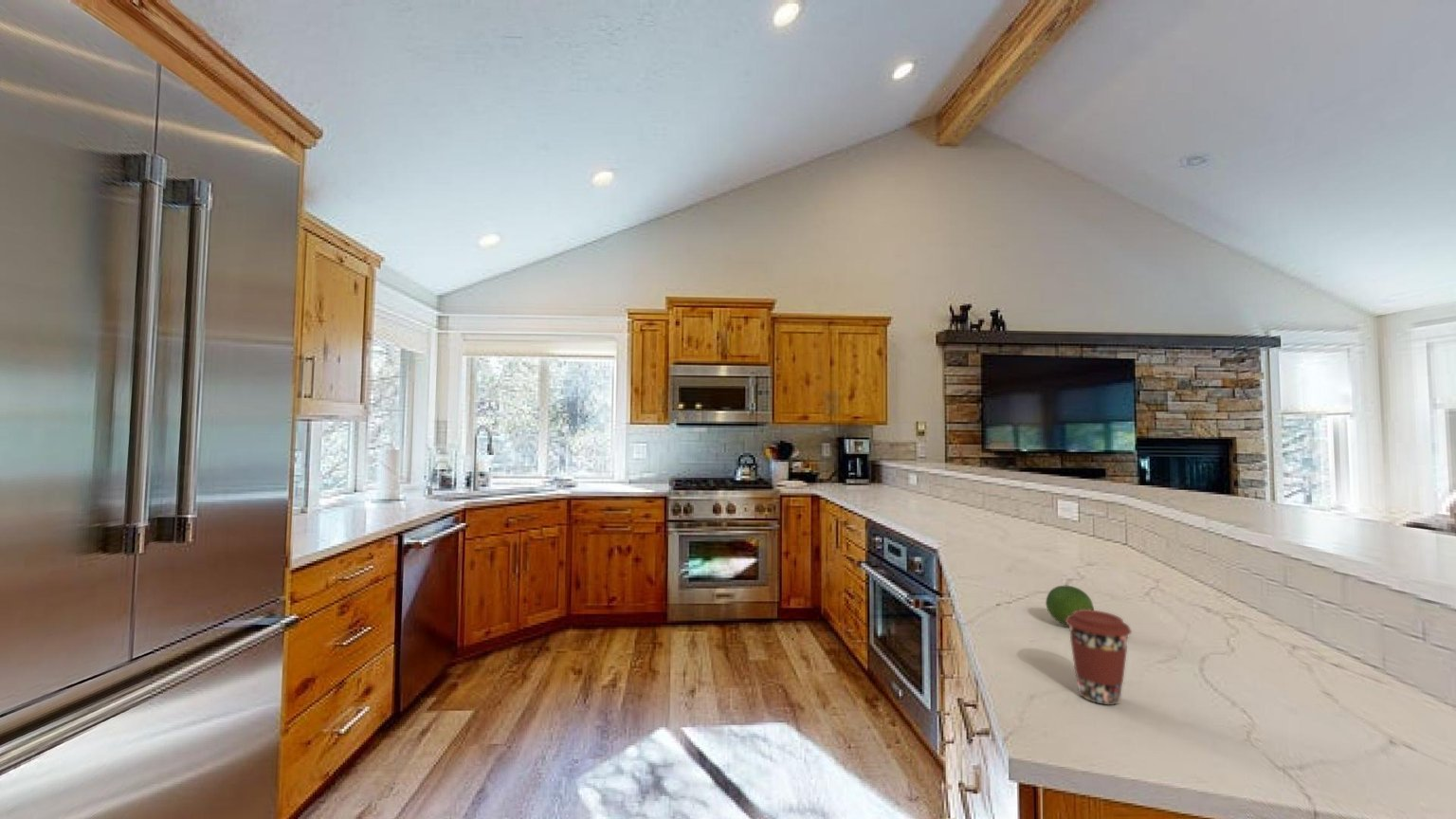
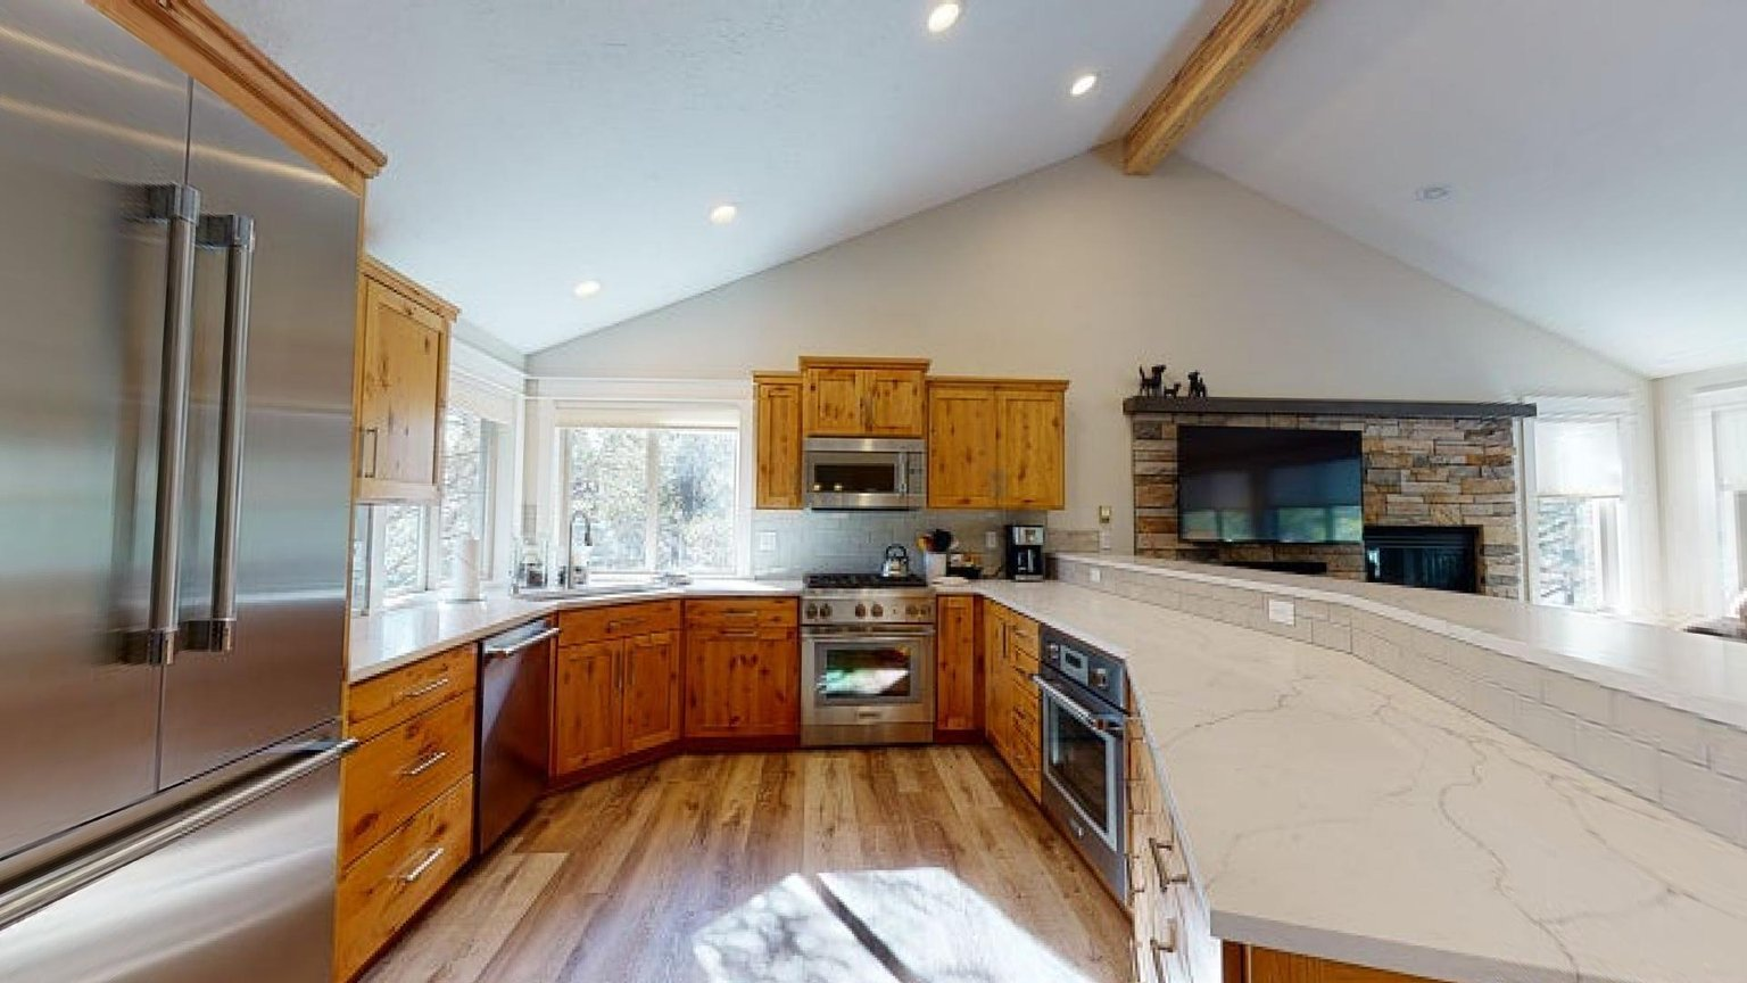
- coffee cup (1098, 656)
- fruit (1069, 606)
